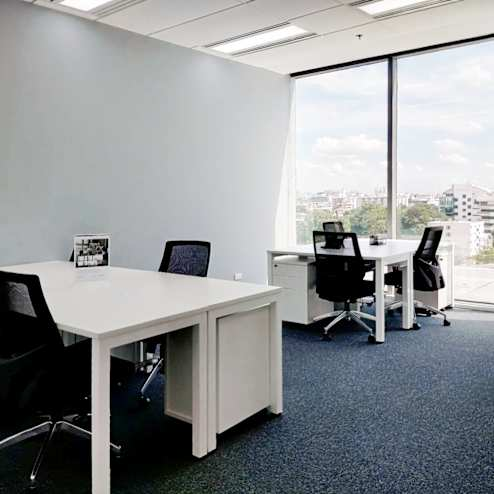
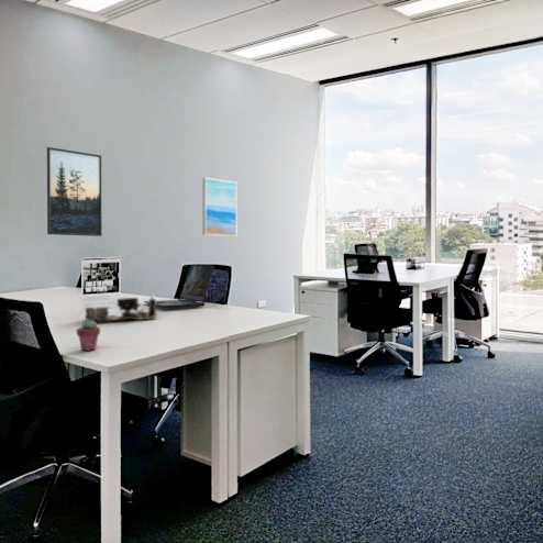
+ laptop (184, 285)
+ wall art (220, 208)
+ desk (120, 307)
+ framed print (75, 193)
+ potted succulent (88, 334)
